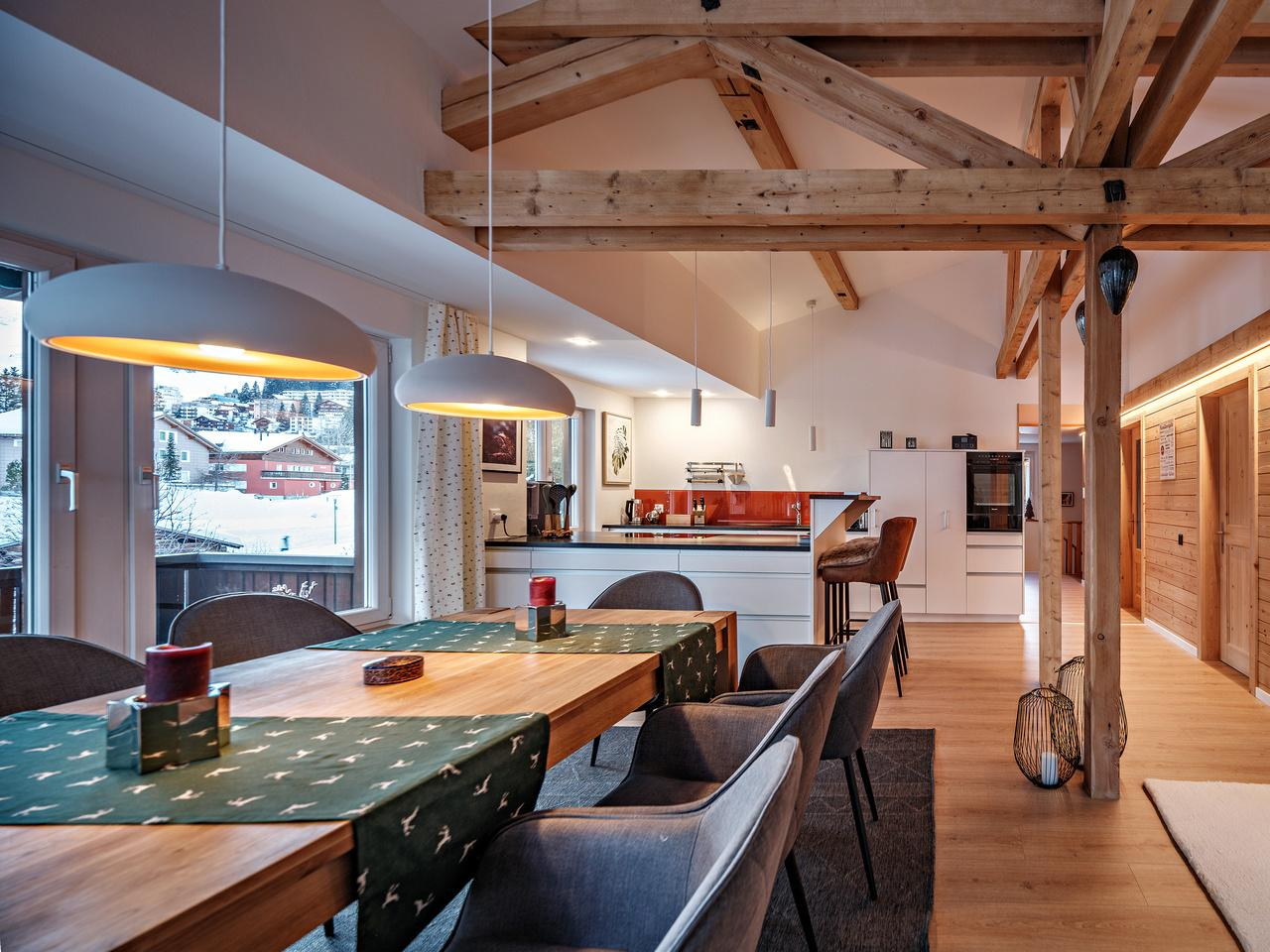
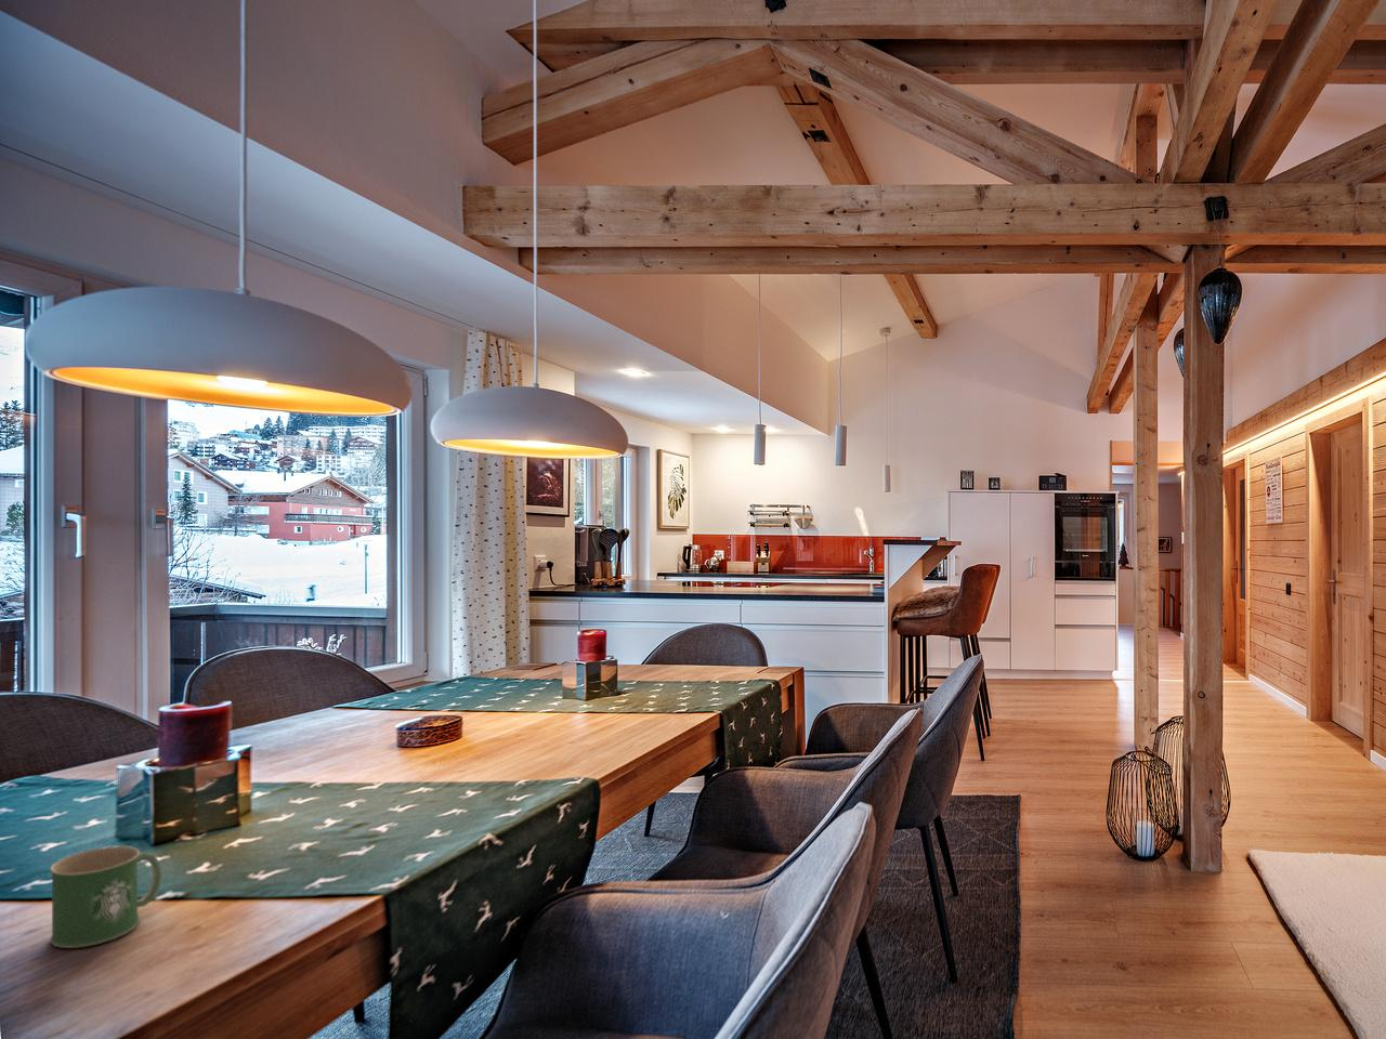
+ mug (109, 889)
